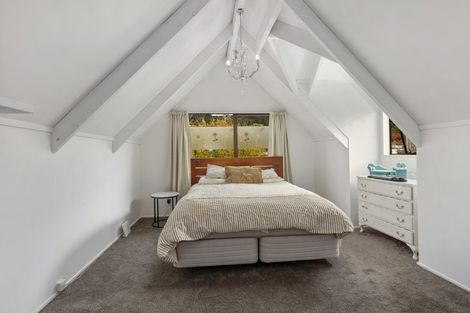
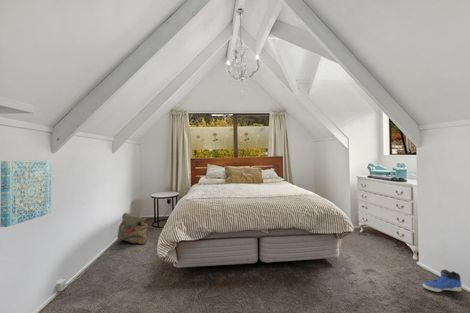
+ bag (133, 227)
+ sneaker (441, 279)
+ wall art (28, 190)
